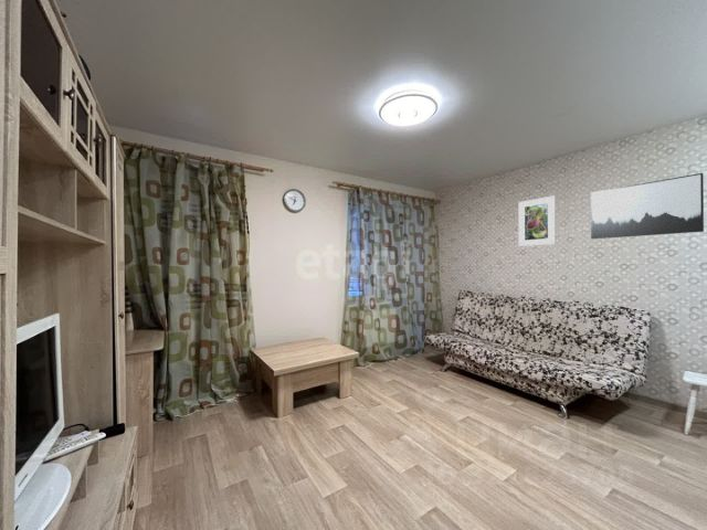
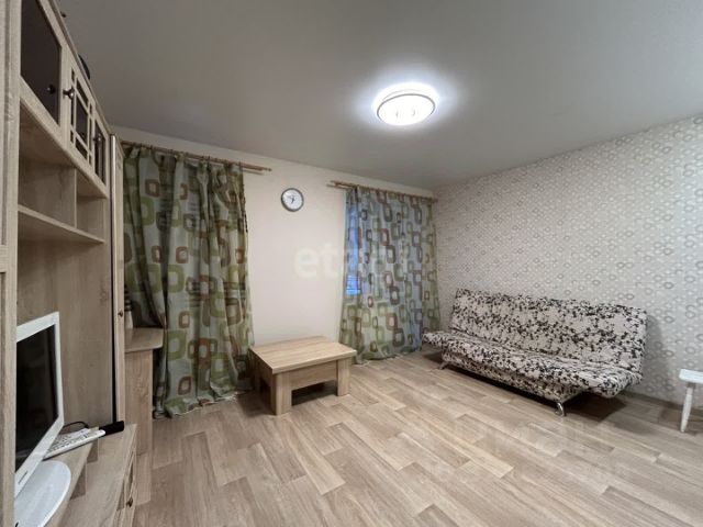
- wall art (641, 210)
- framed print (536, 222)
